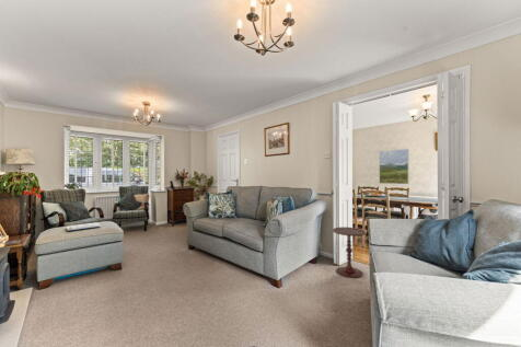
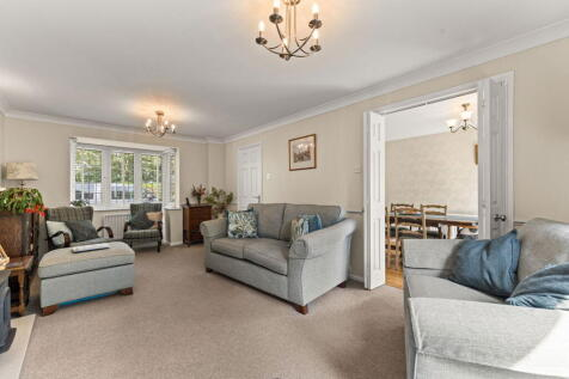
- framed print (393, 166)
- side table (348, 251)
